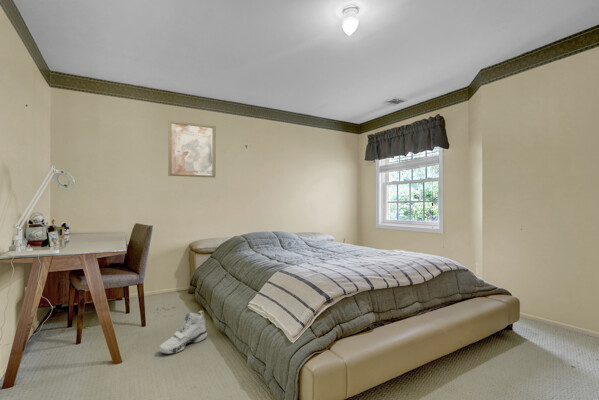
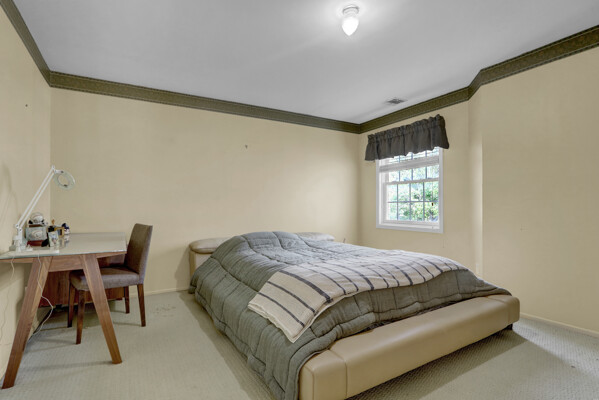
- sneaker (184, 330)
- wall art (192, 150)
